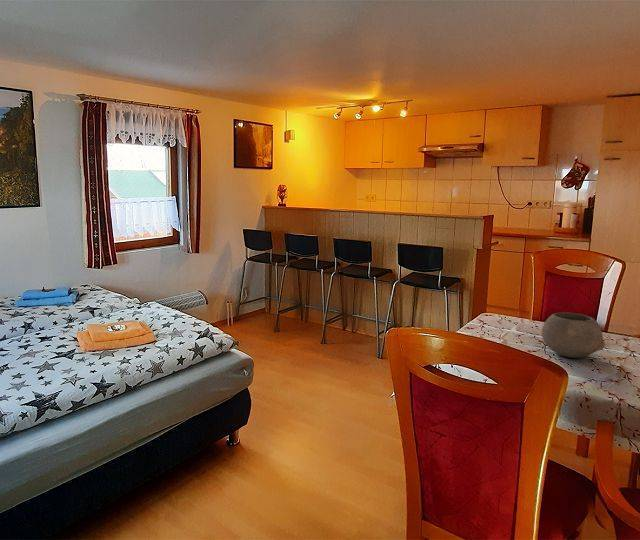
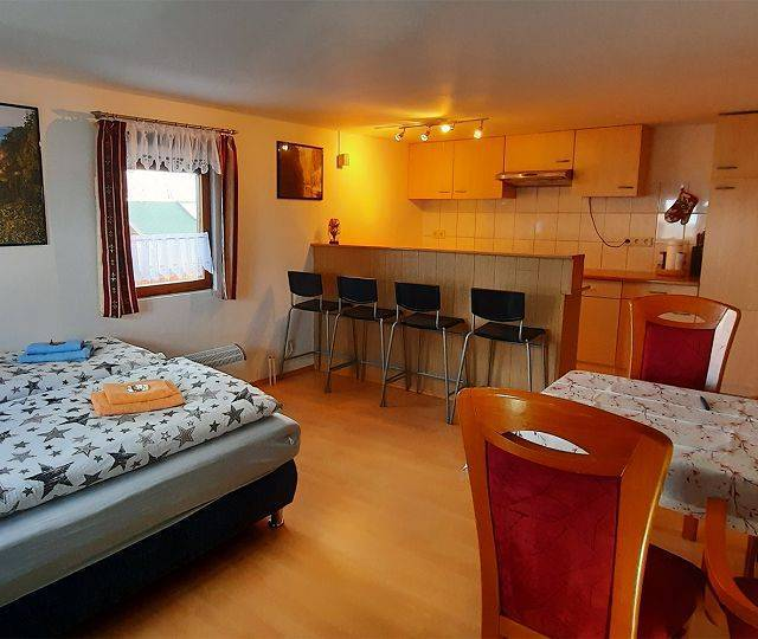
- bowl (572, 335)
